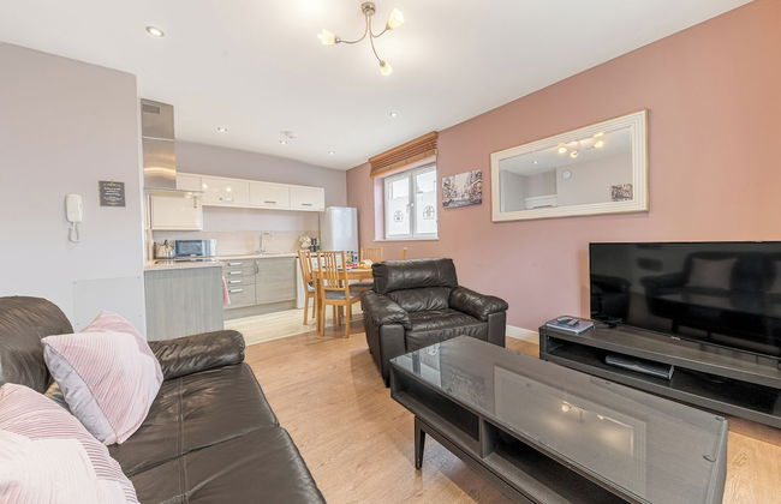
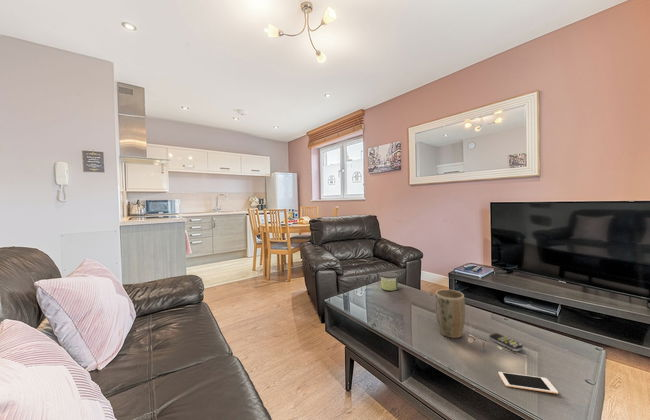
+ remote control (505, 341)
+ plant pot (450, 313)
+ cell phone (526, 382)
+ candle (389, 281)
